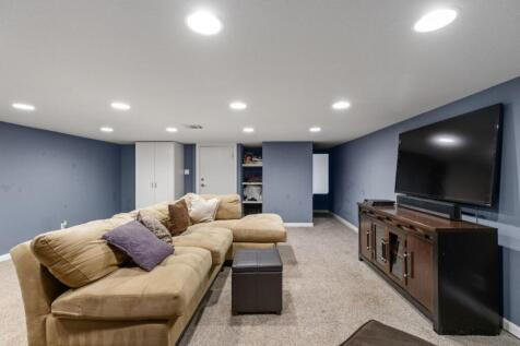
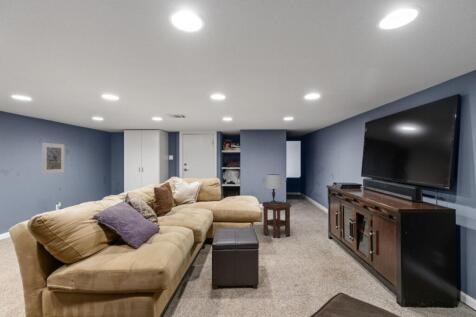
+ lamp (273, 188)
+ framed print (53, 158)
+ side table (276, 219)
